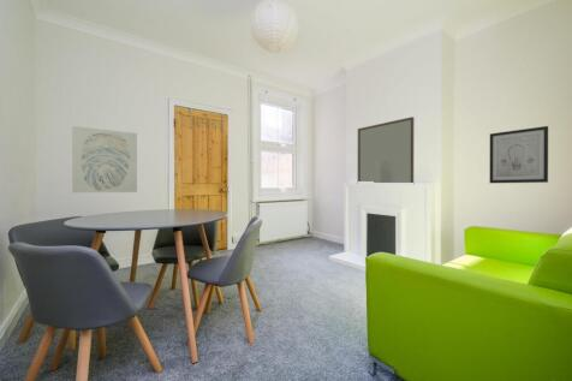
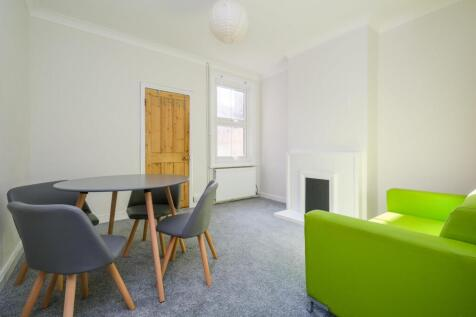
- wall art (106, 161)
- wall art (517, 156)
- home mirror (383, 163)
